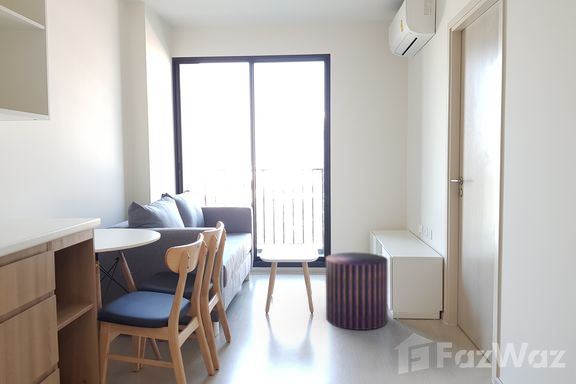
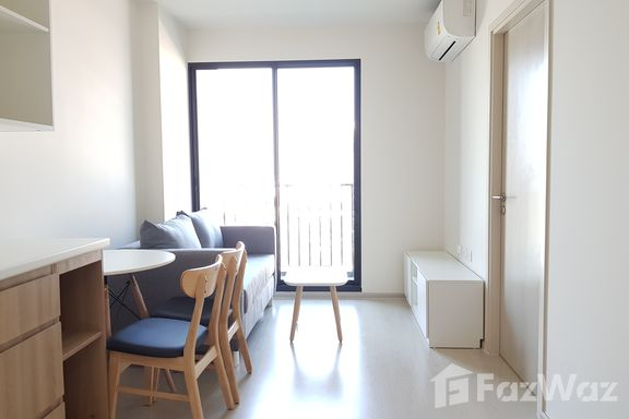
- pouf (356, 288)
